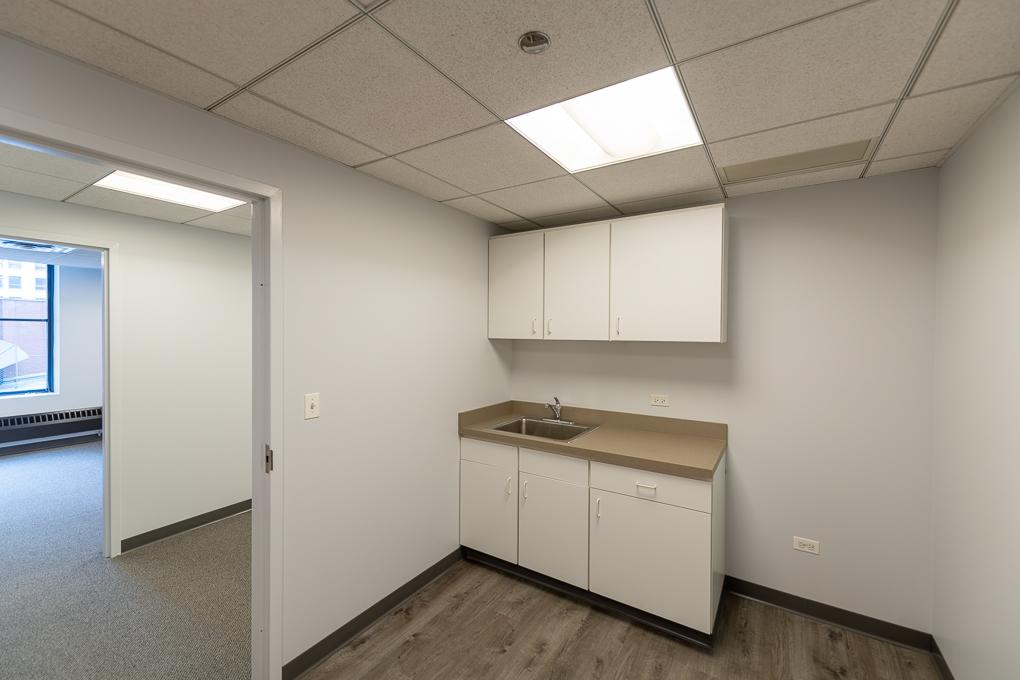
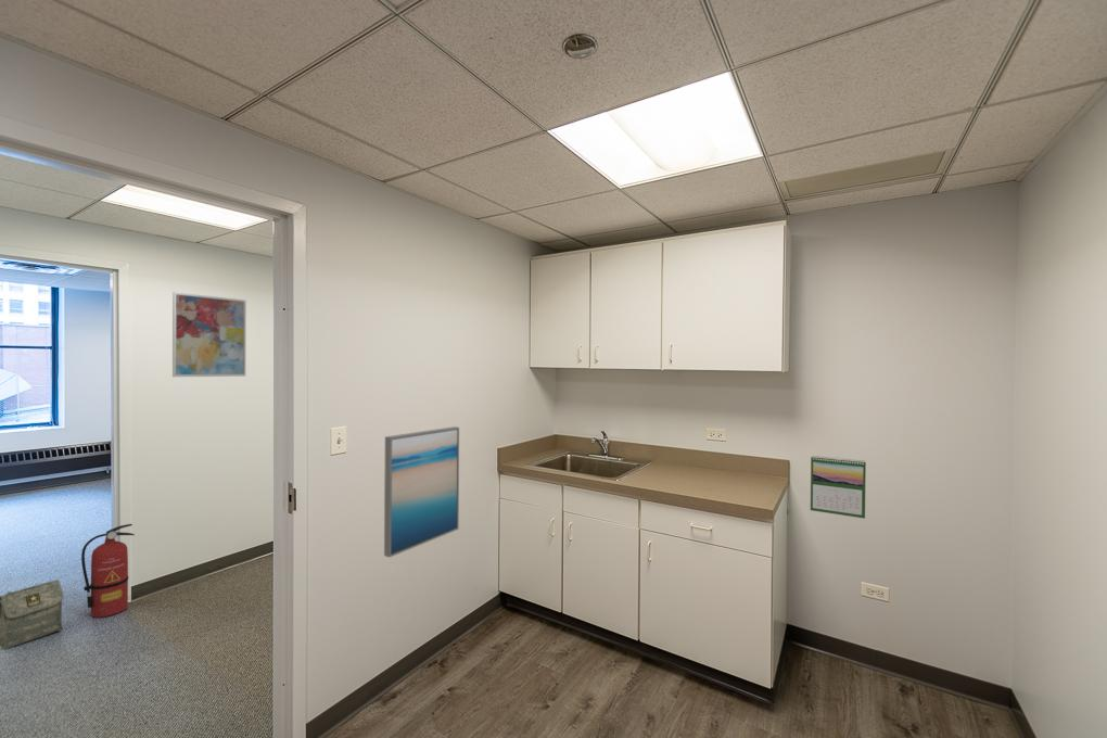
+ fire extinguisher (109, 570)
+ wall art (424, 486)
+ wall art (211, 336)
+ bag (30, 611)
+ calendar (837, 485)
